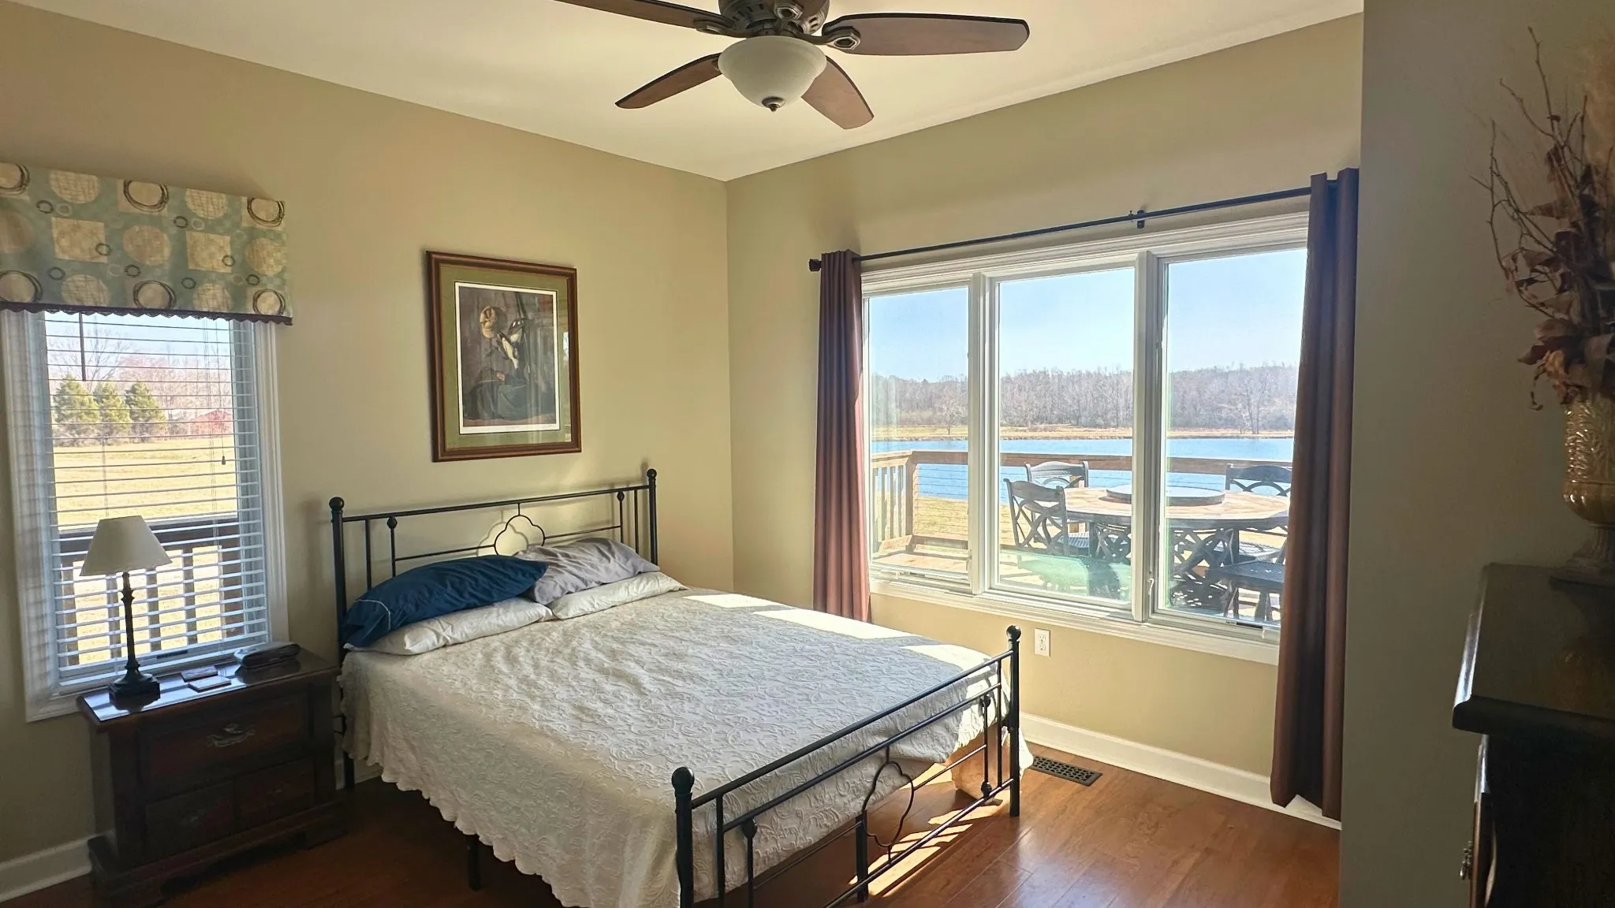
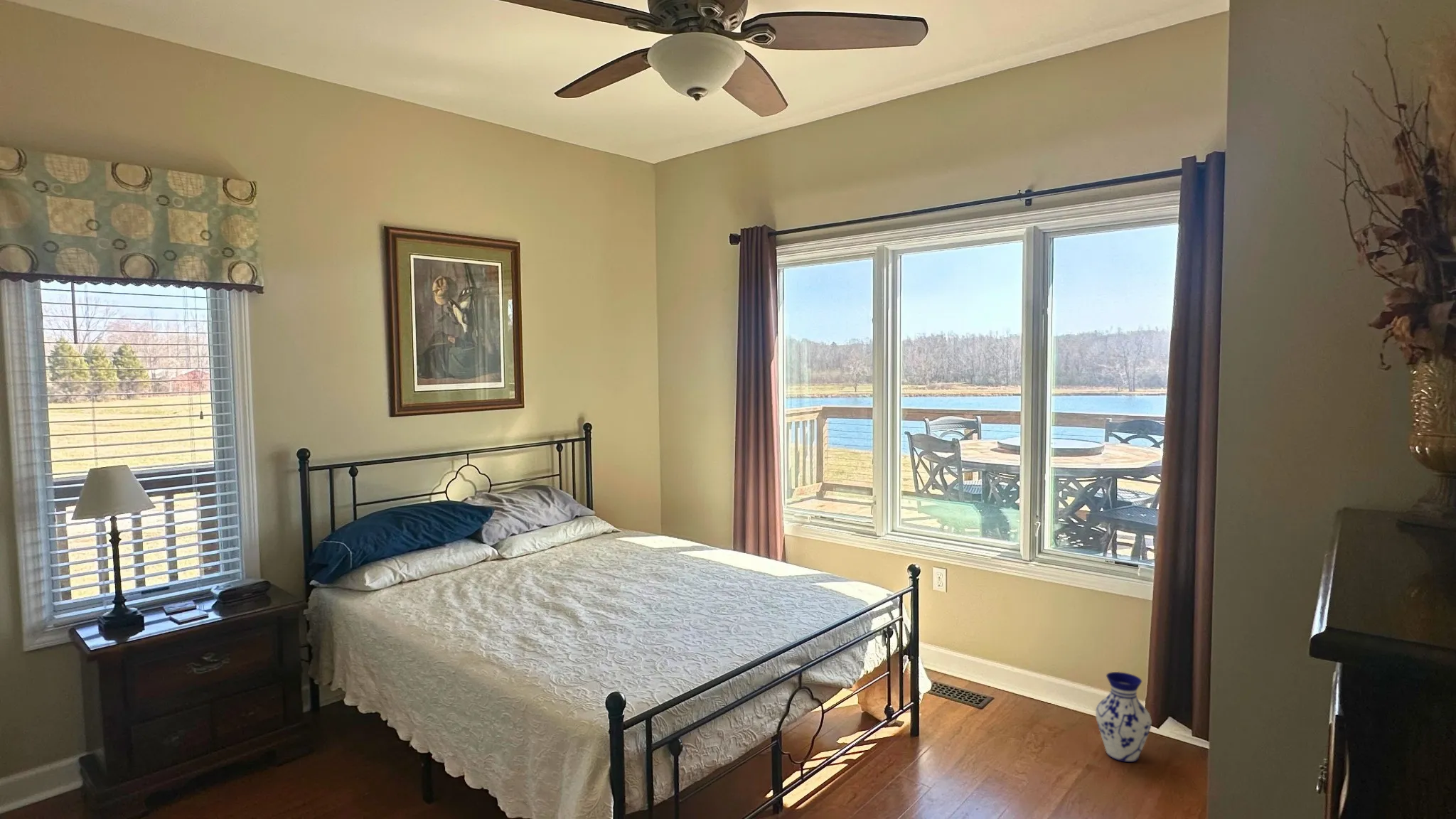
+ vase (1123, 717)
